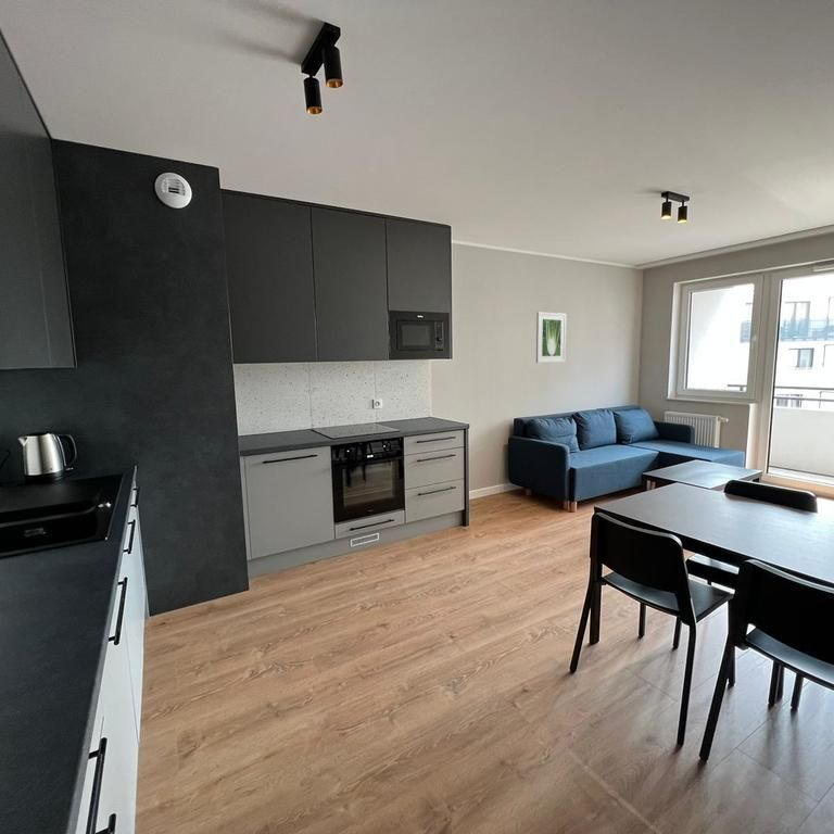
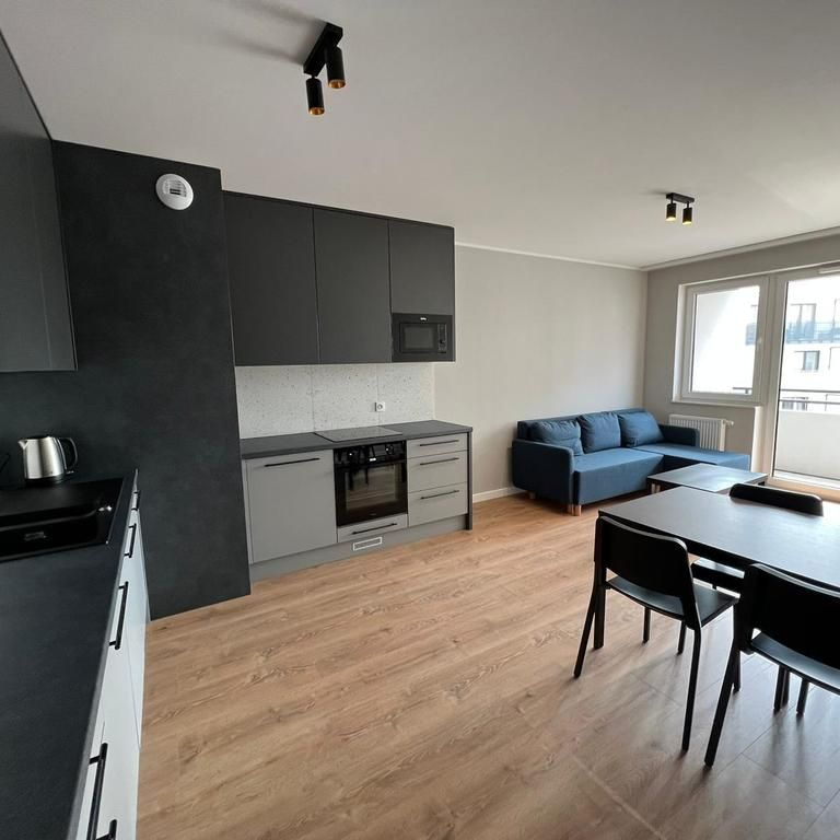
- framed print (551, 338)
